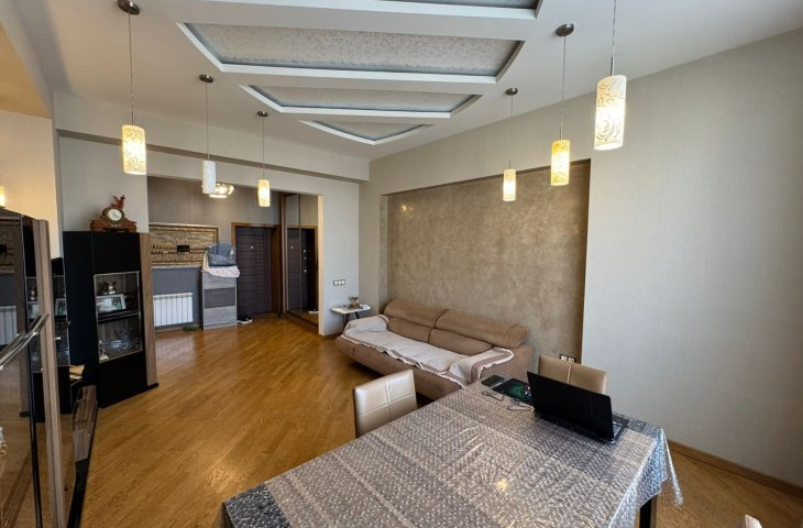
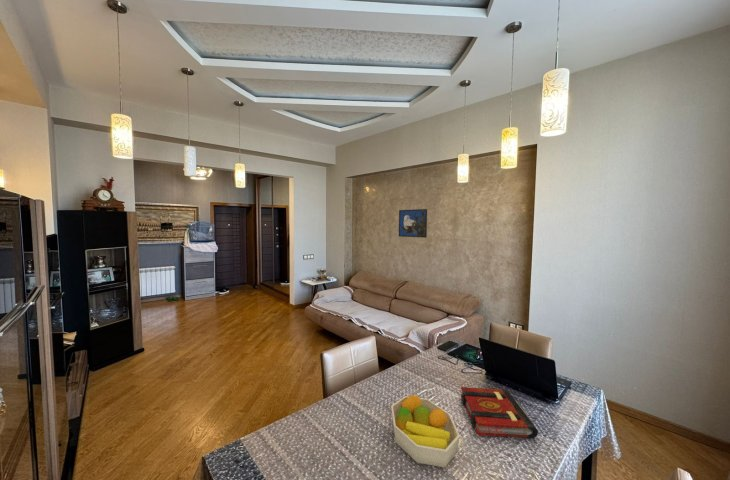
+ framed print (412, 223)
+ book (494, 409)
+ fruit bowl (422, 425)
